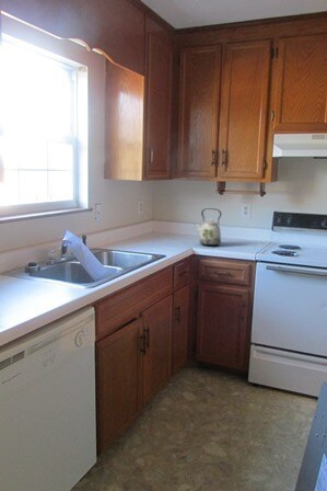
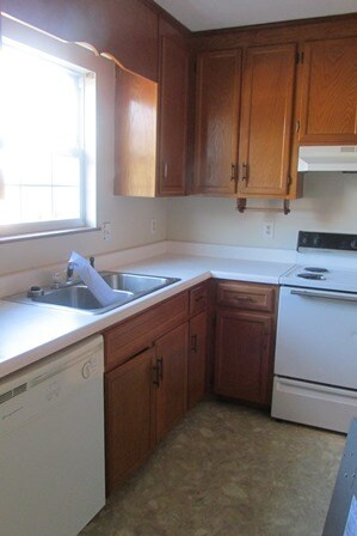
- kettle (207, 226)
